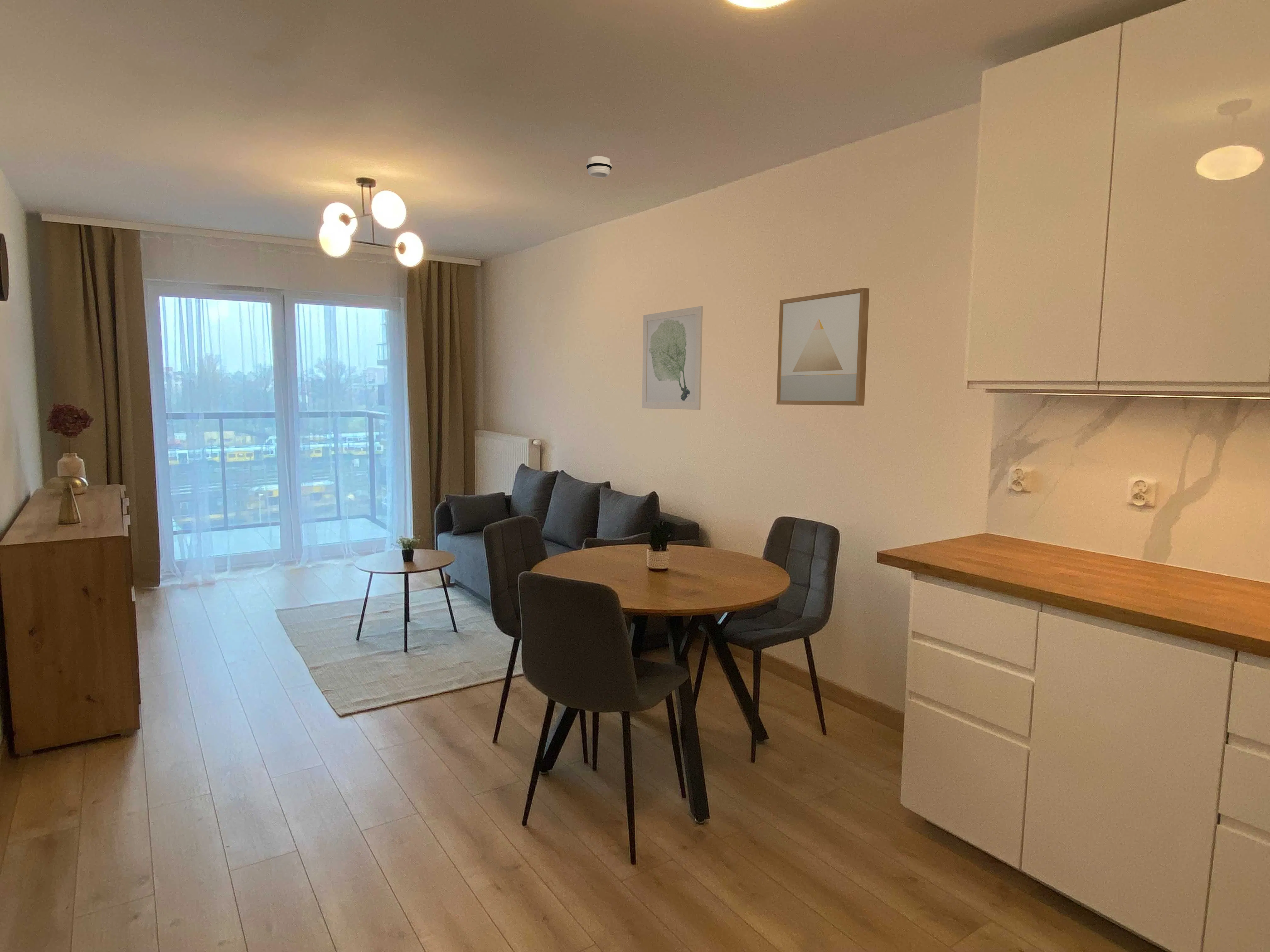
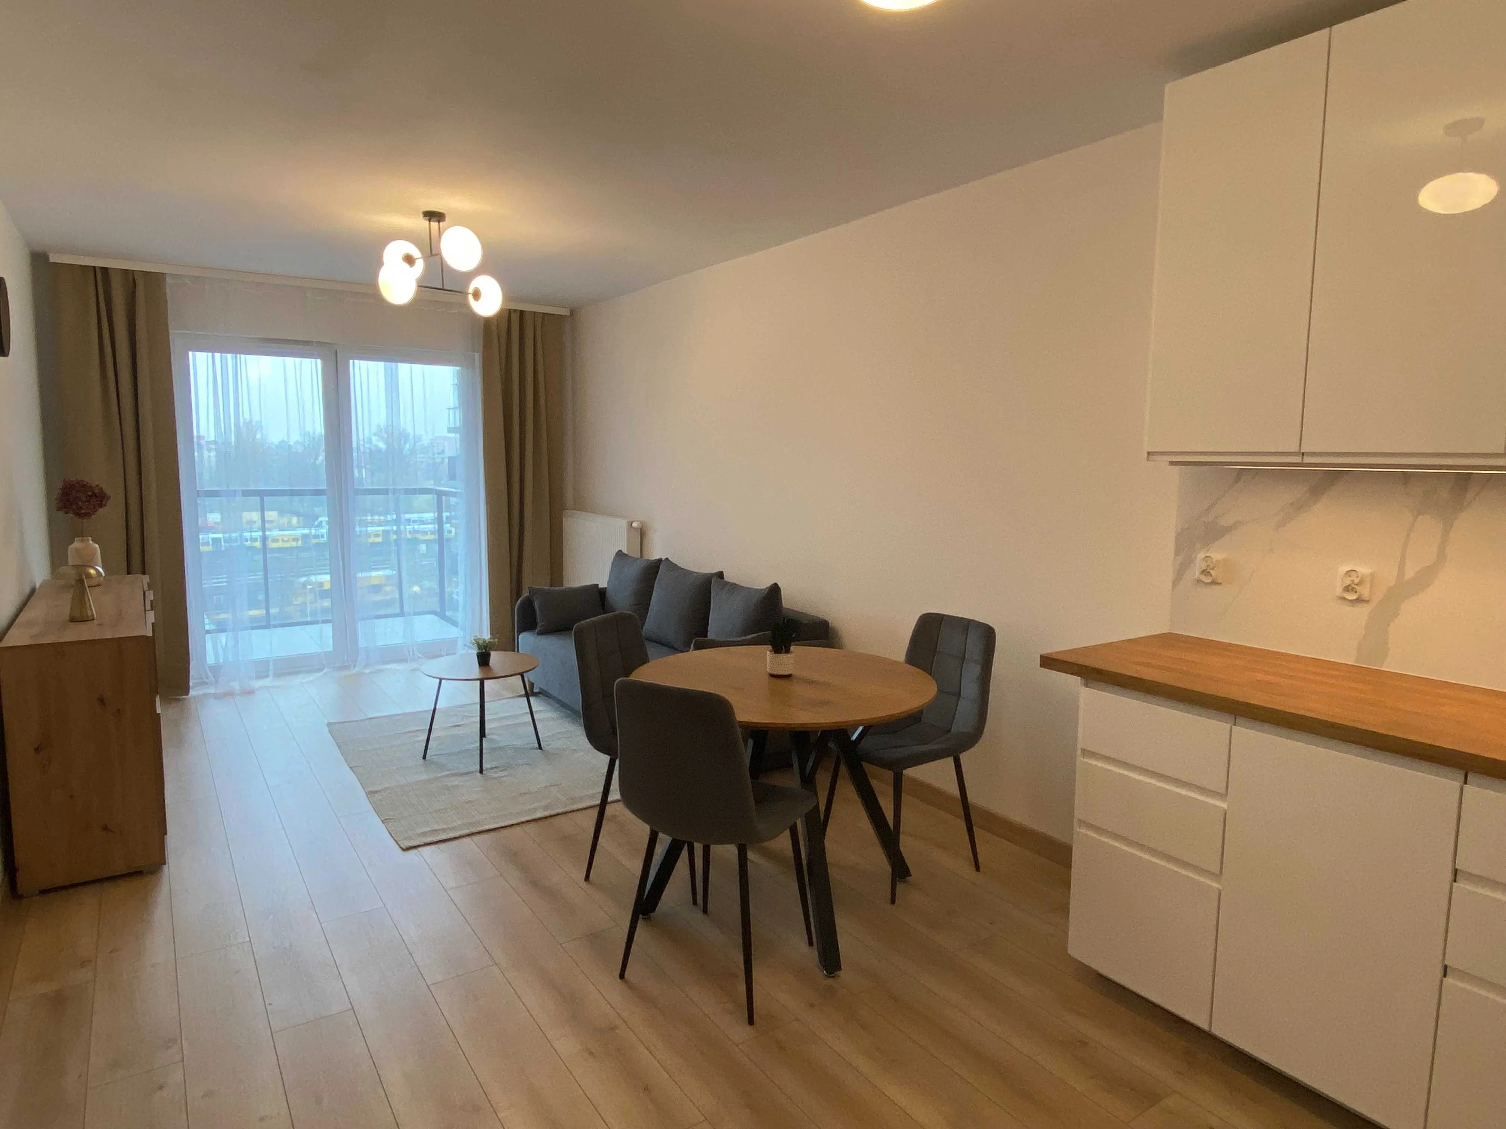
- smoke detector (599, 167)
- wall art (671, 360)
- wall art (820, 350)
